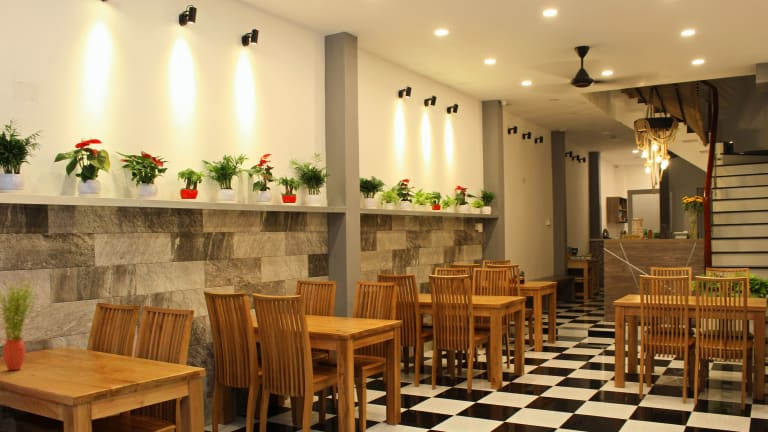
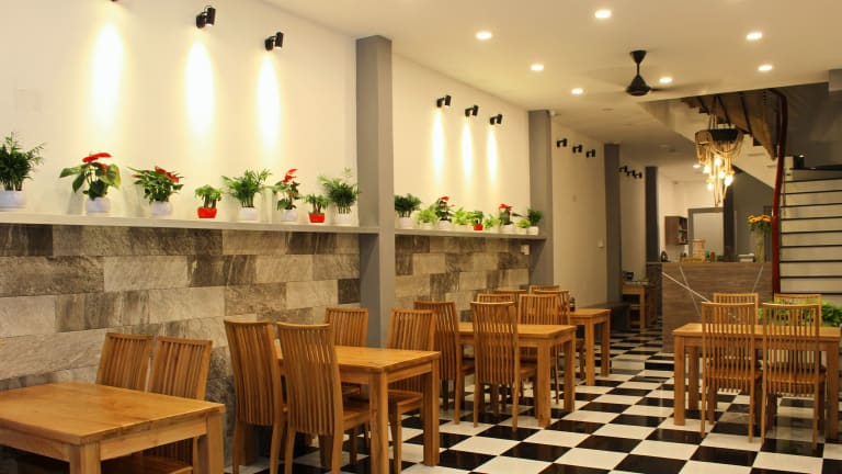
- potted plant (17, 323)
